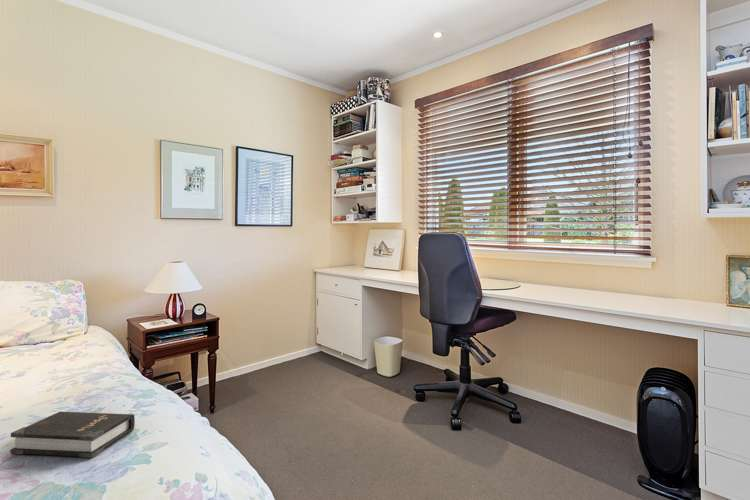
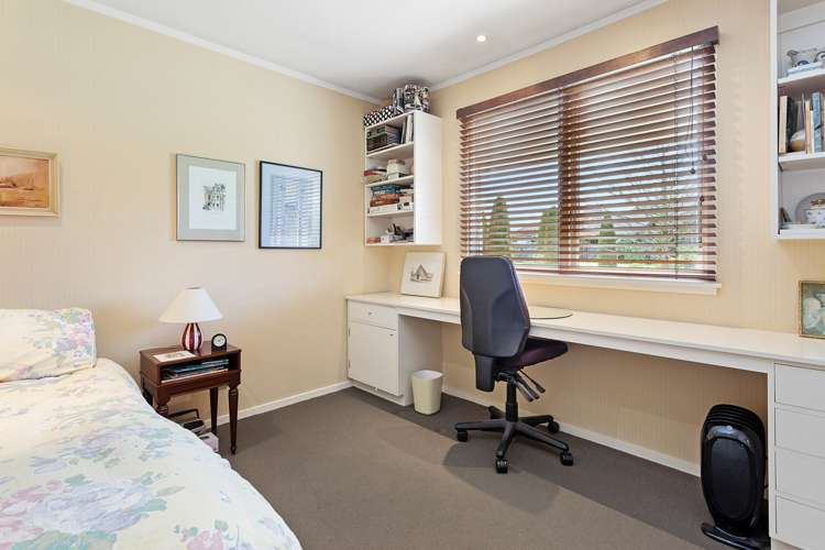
- hardback book (76, 431)
